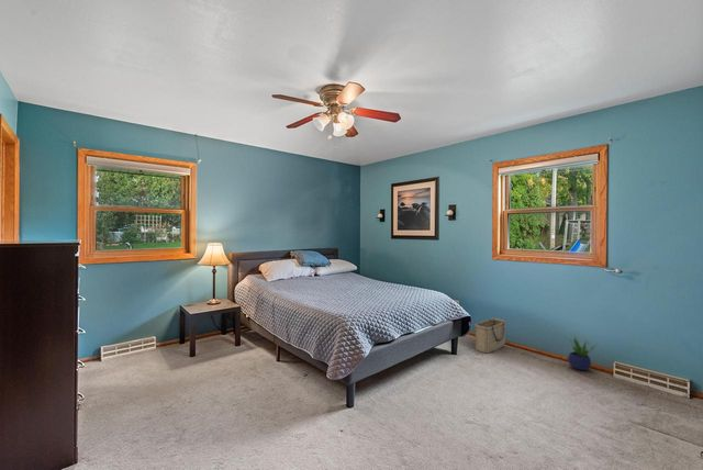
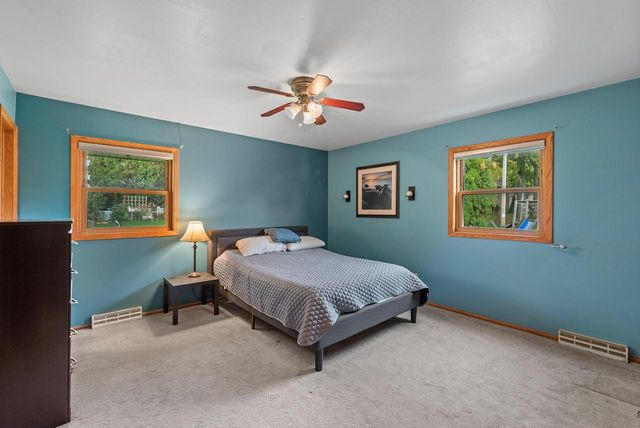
- basket (490, 335)
- potted plant (581, 352)
